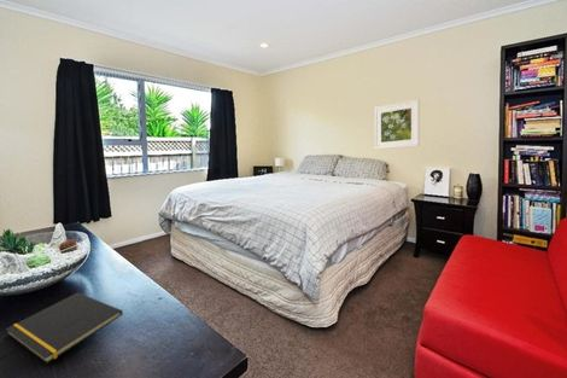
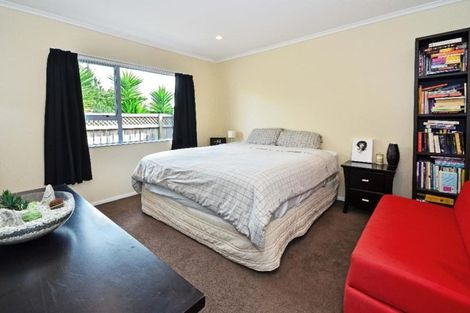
- notepad (64, 321)
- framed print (396, 126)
